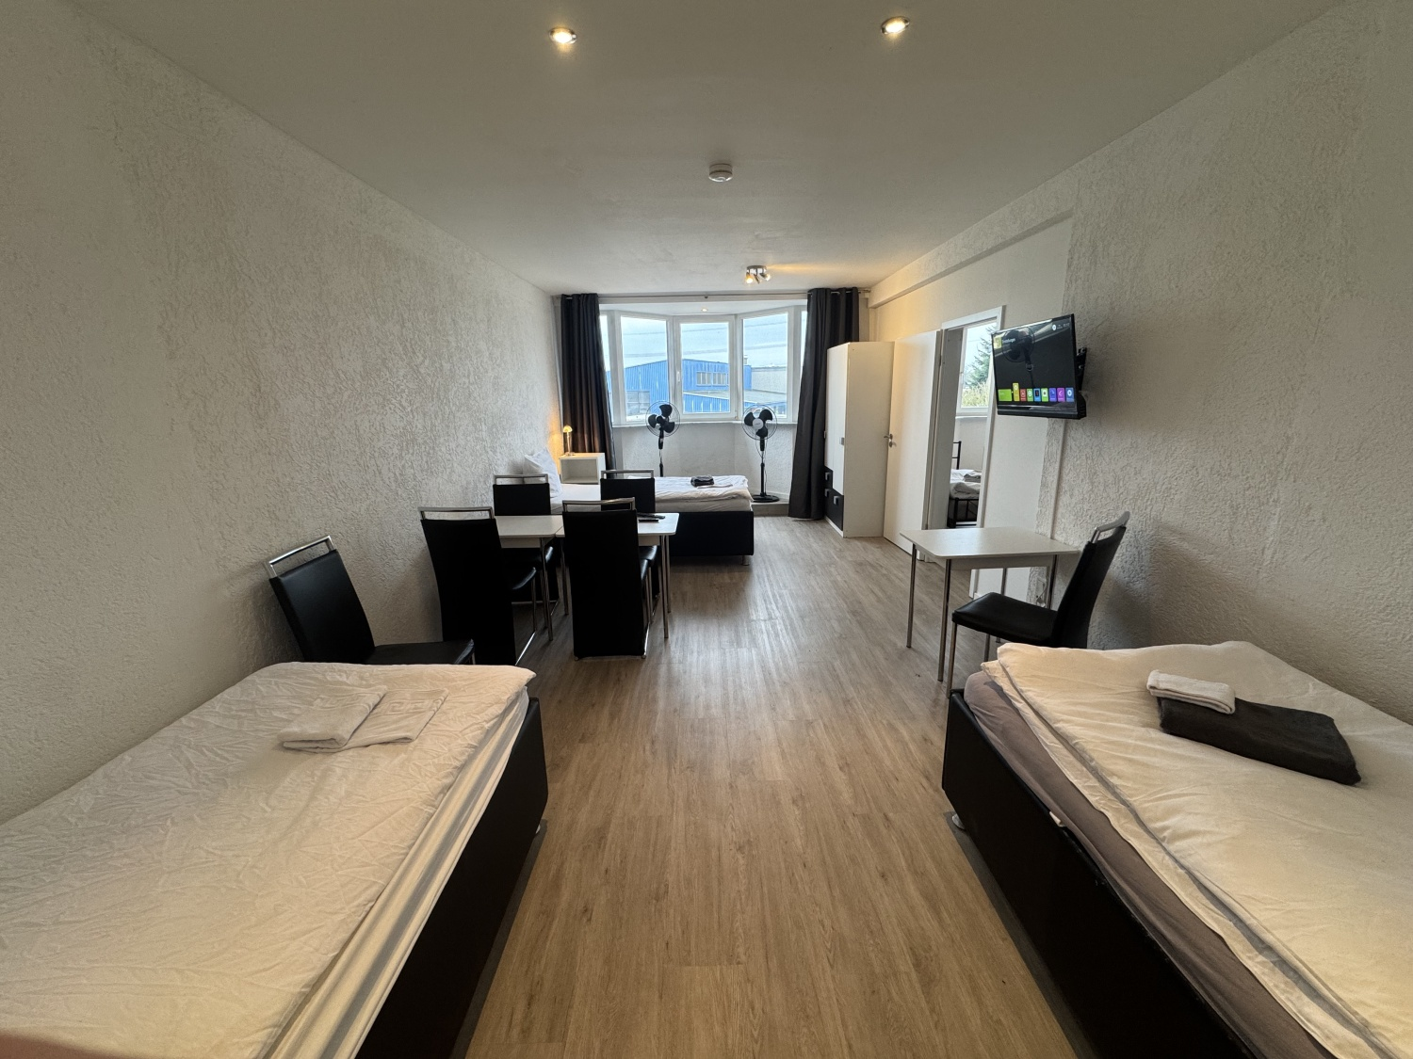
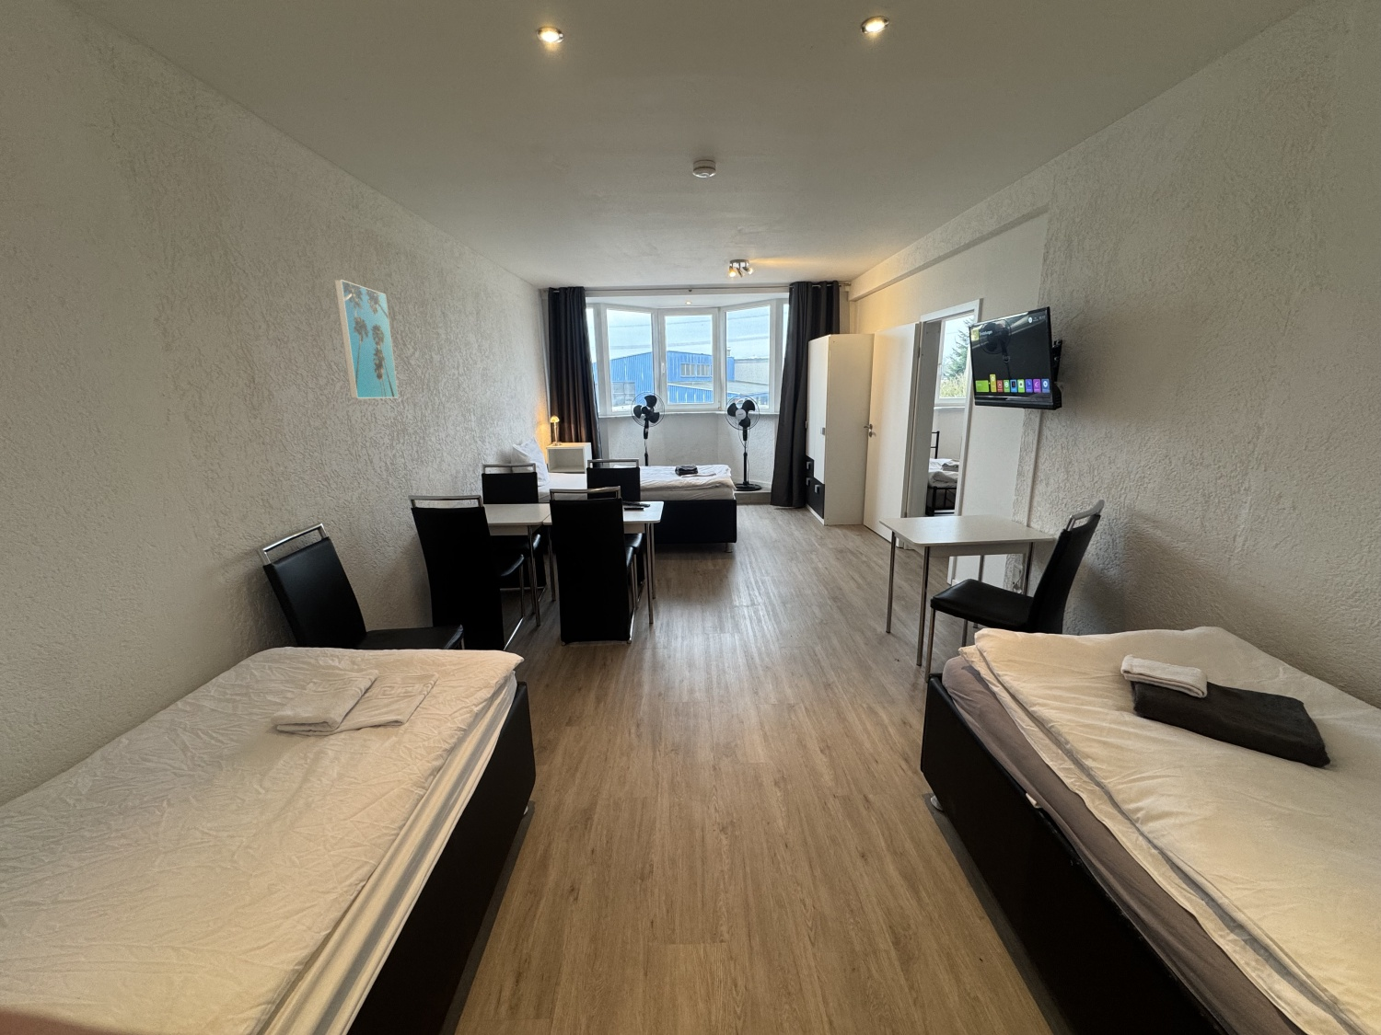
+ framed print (369, 344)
